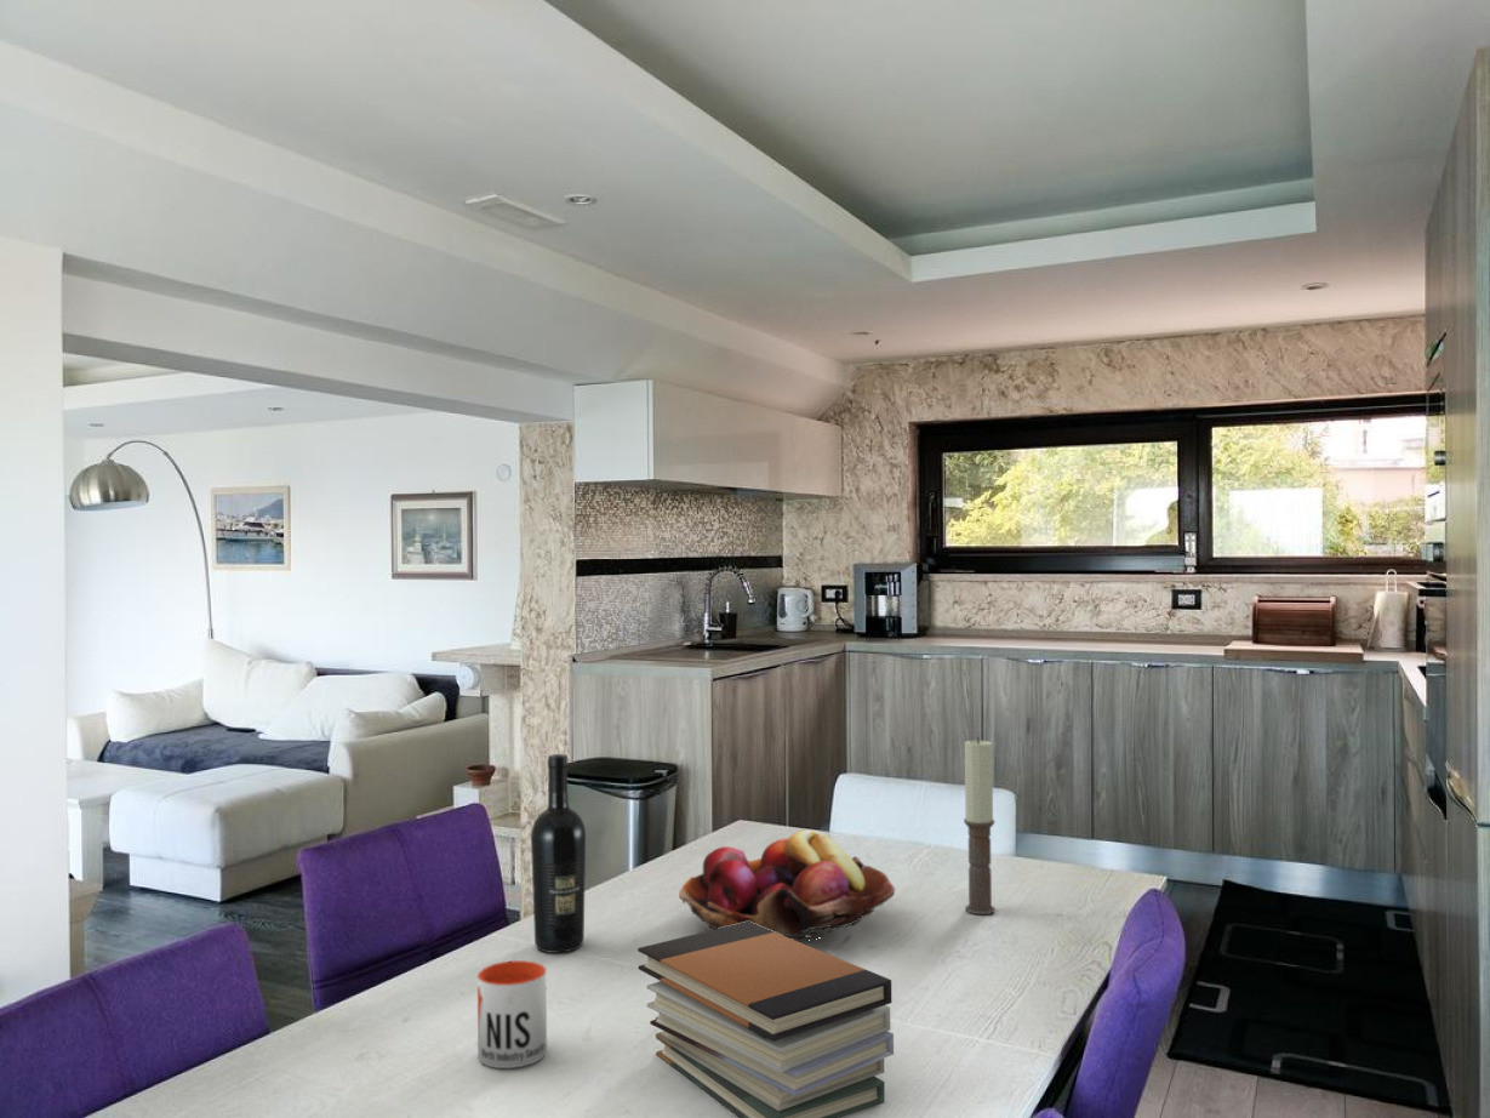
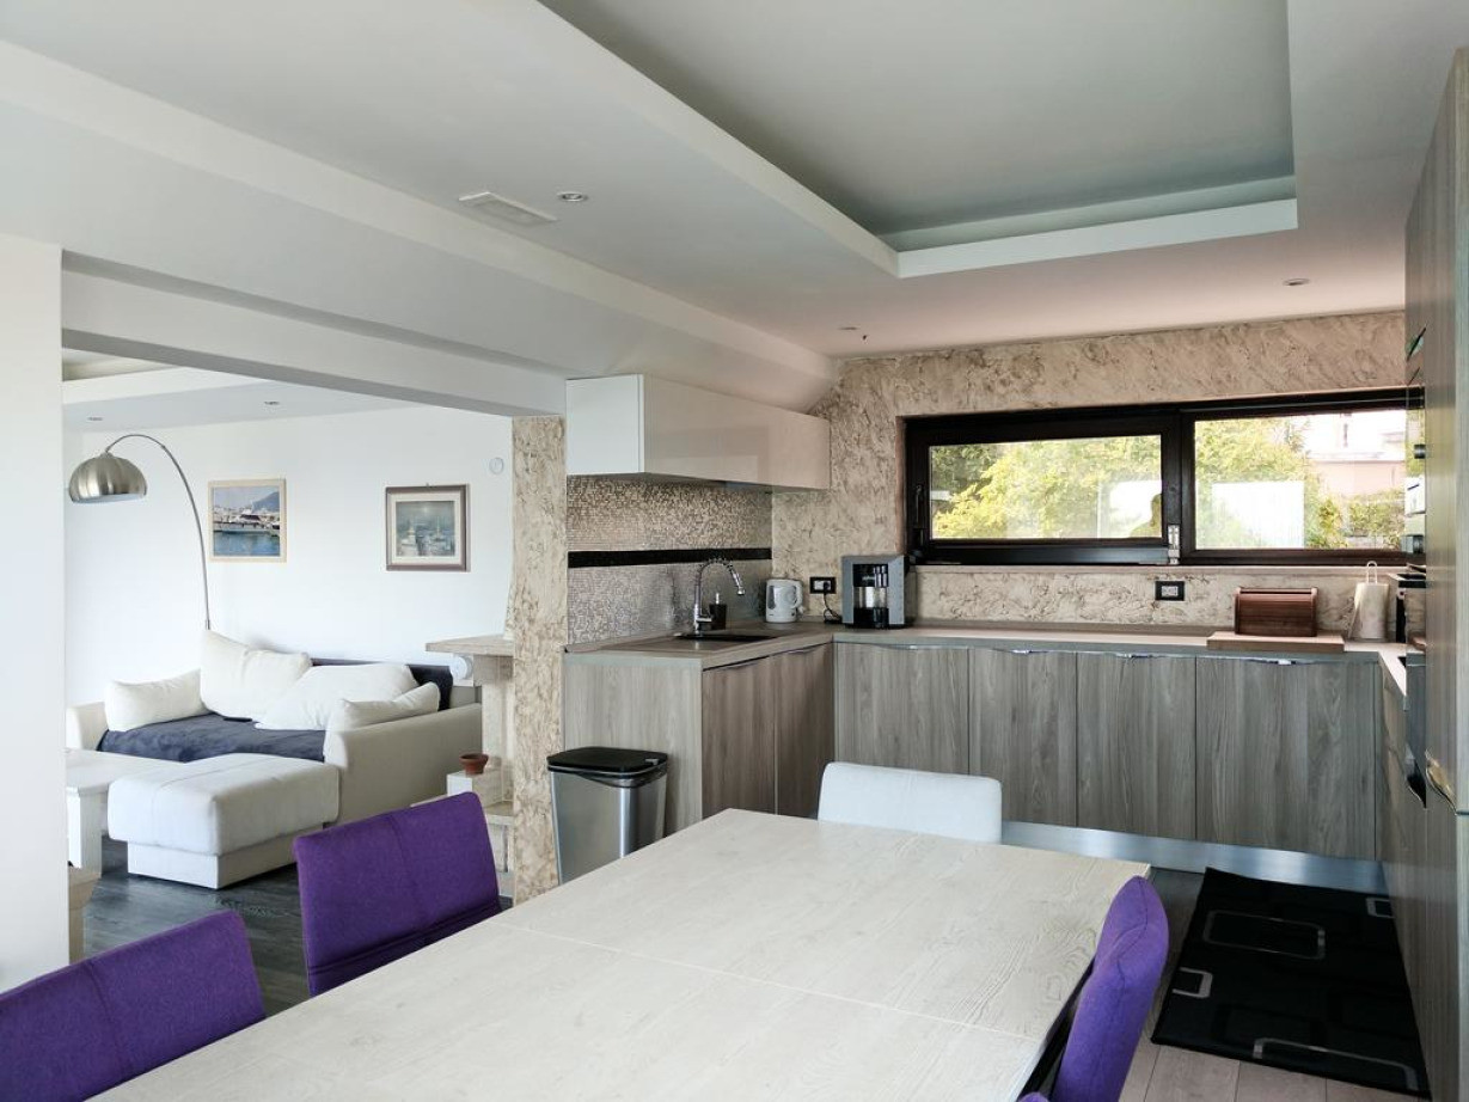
- fruit basket (790, 880)
- candle (978, 823)
- book stack (763, 1021)
- mug (506, 1008)
- wine bottle (558, 850)
